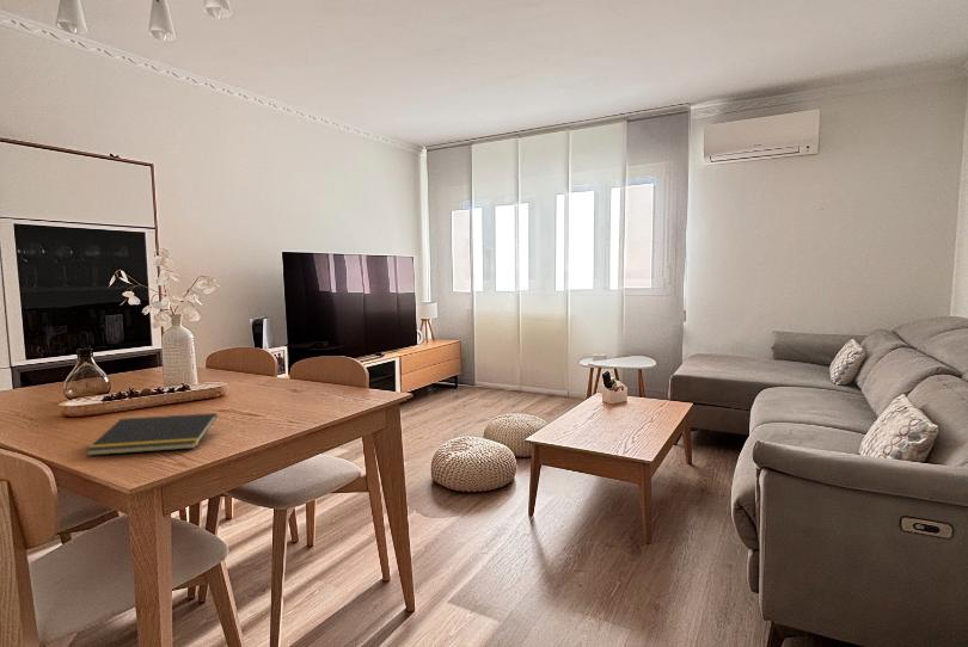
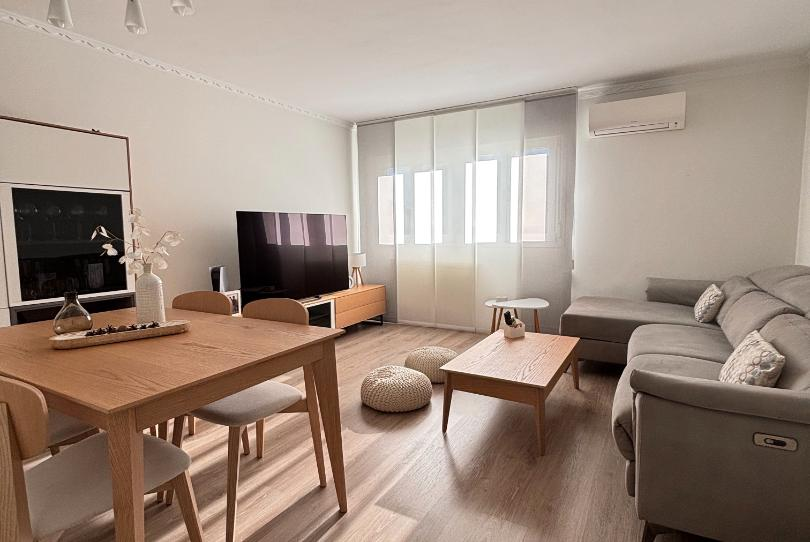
- notepad (155, 432)
